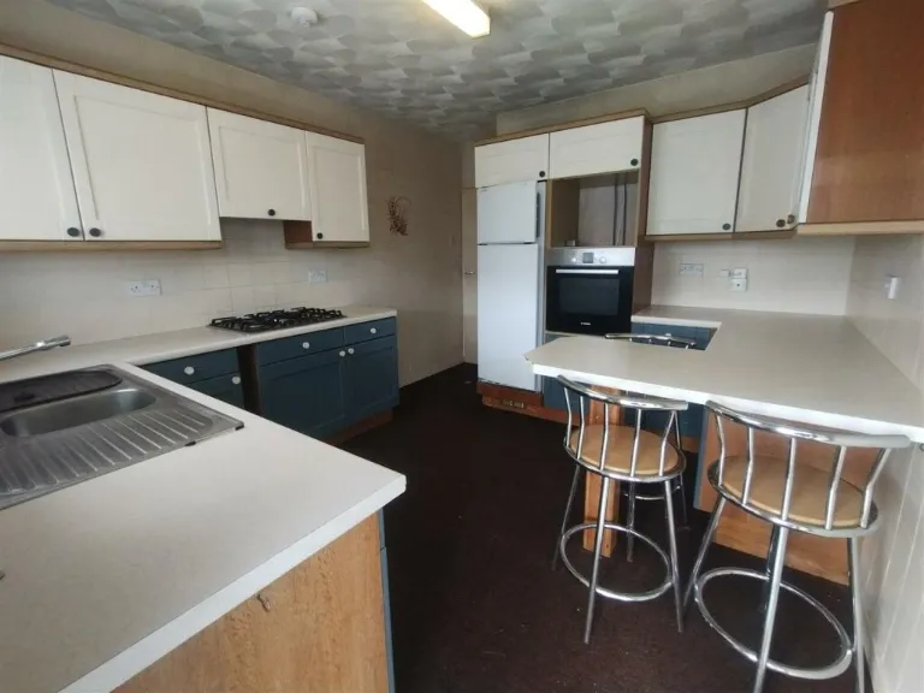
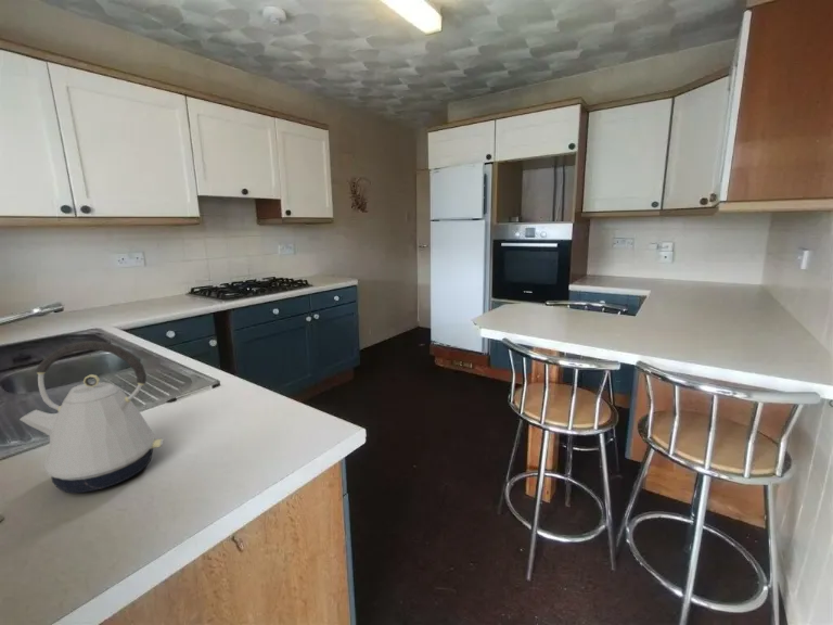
+ kettle (91, 409)
